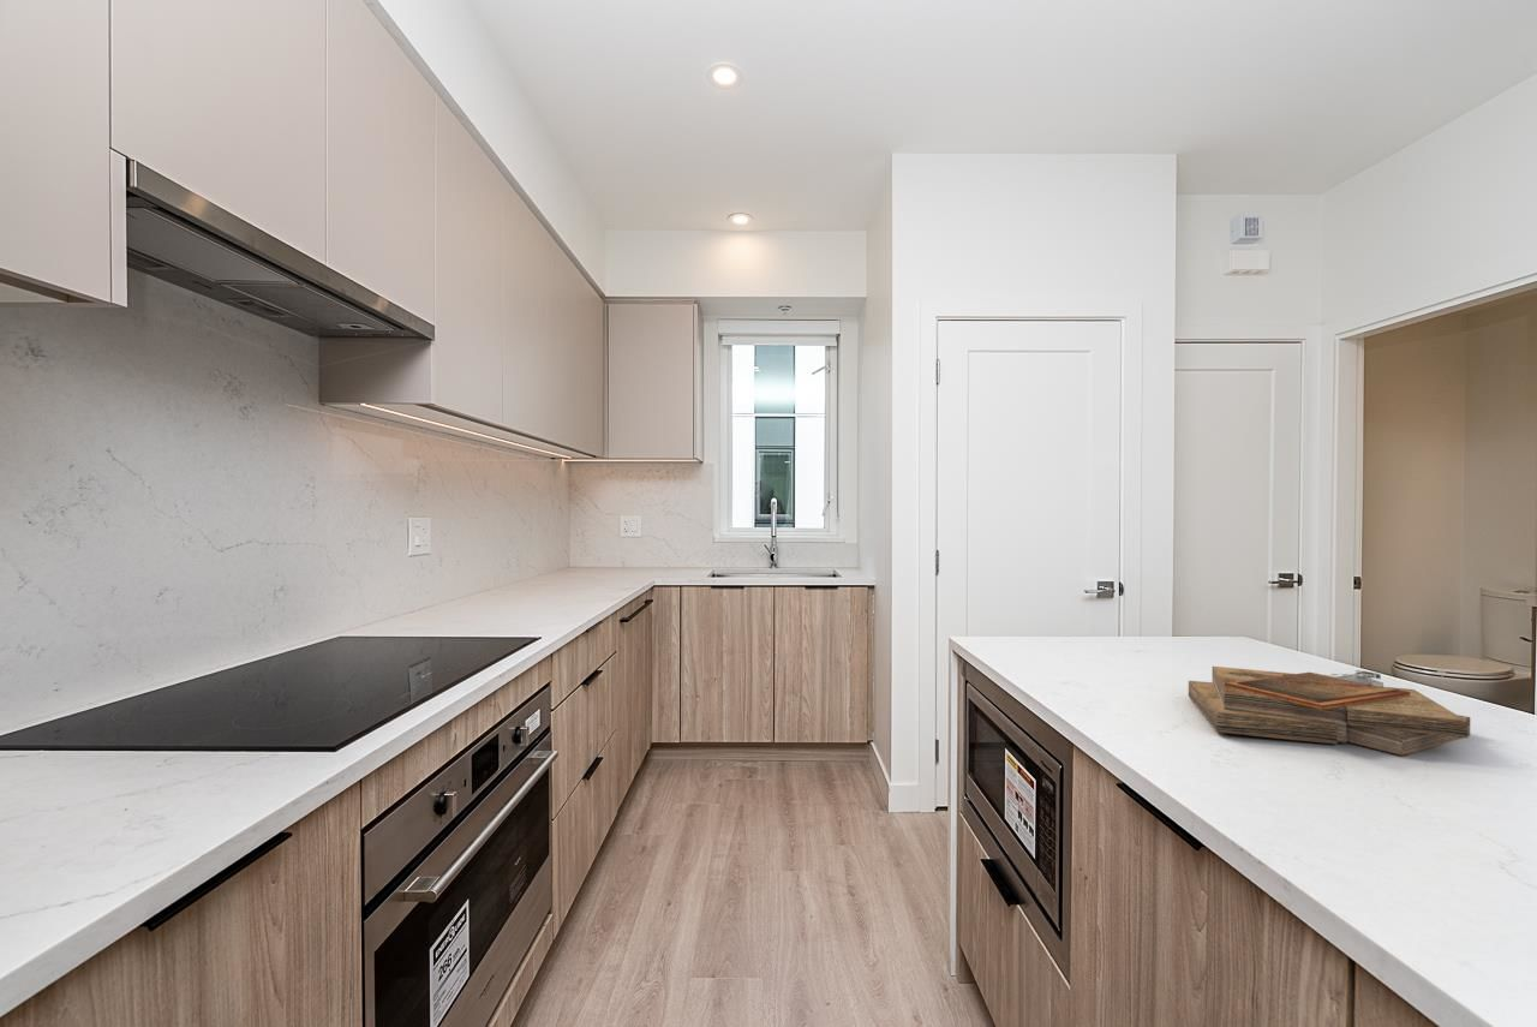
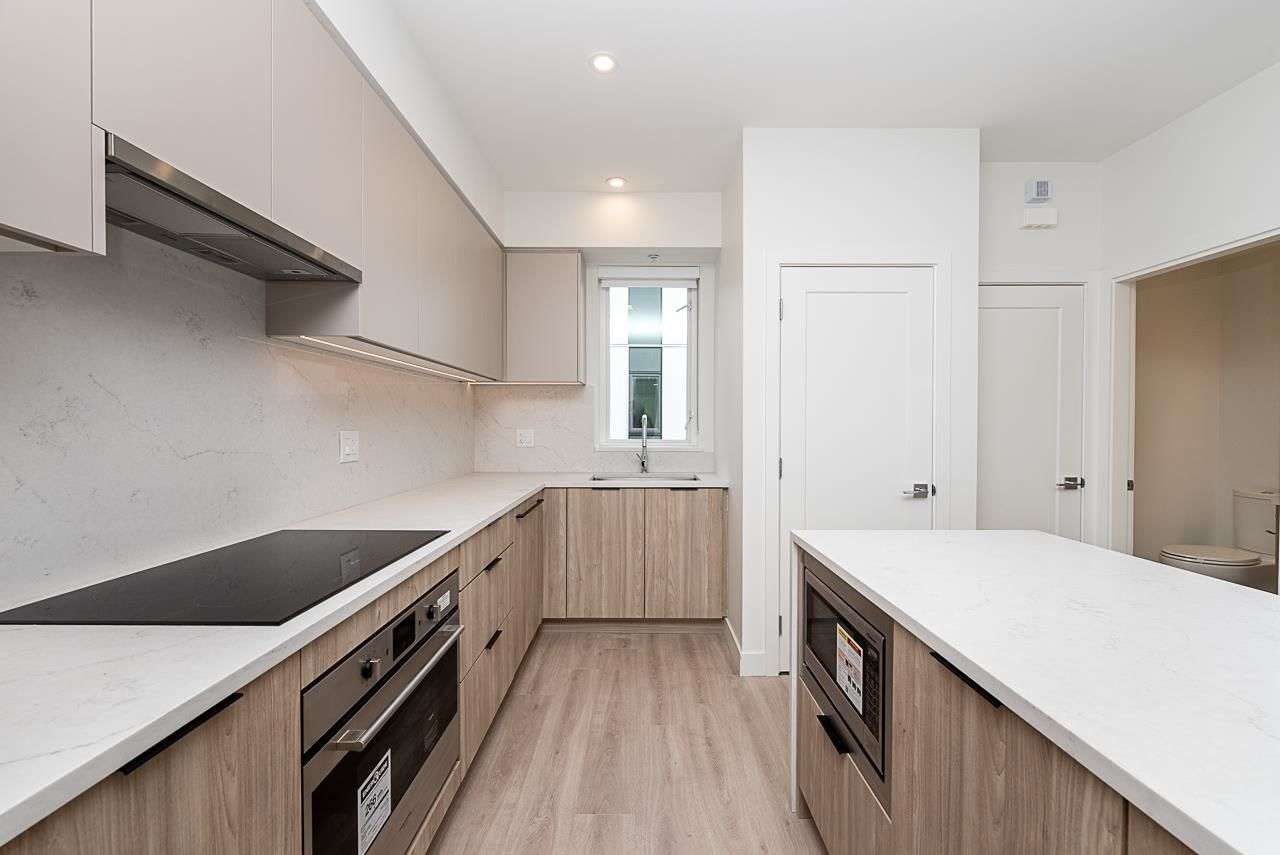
- clipboard (1305, 701)
